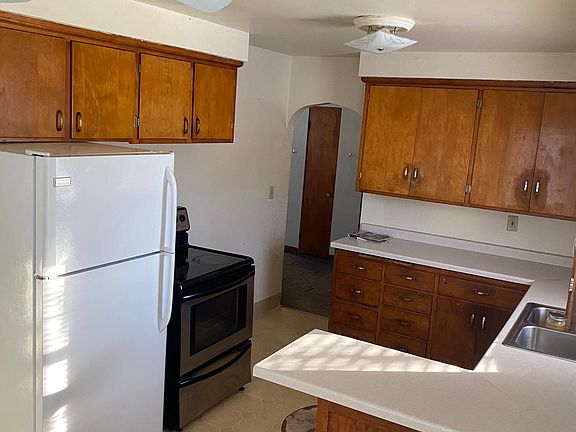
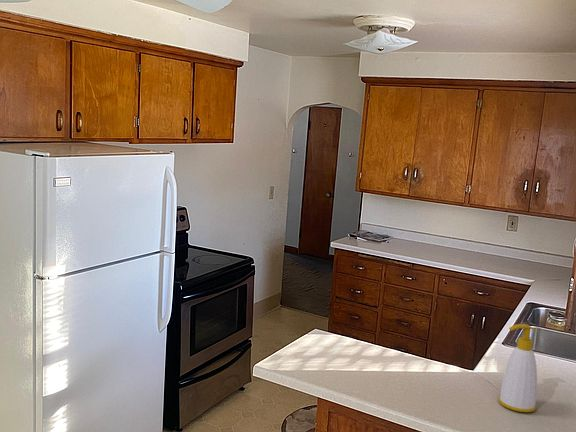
+ soap bottle (521, 365)
